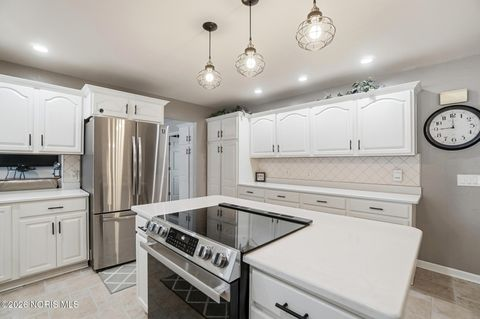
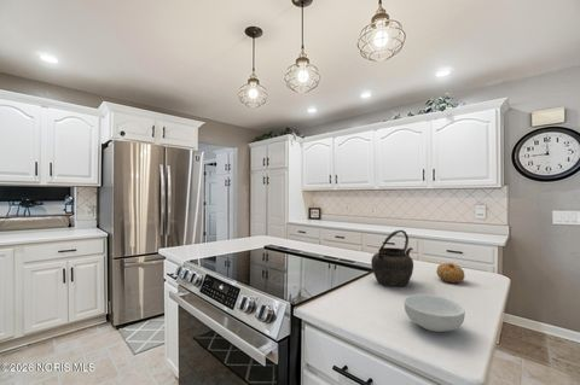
+ cereal bowl (433, 314)
+ kettle (396, 255)
+ fruit (450, 272)
